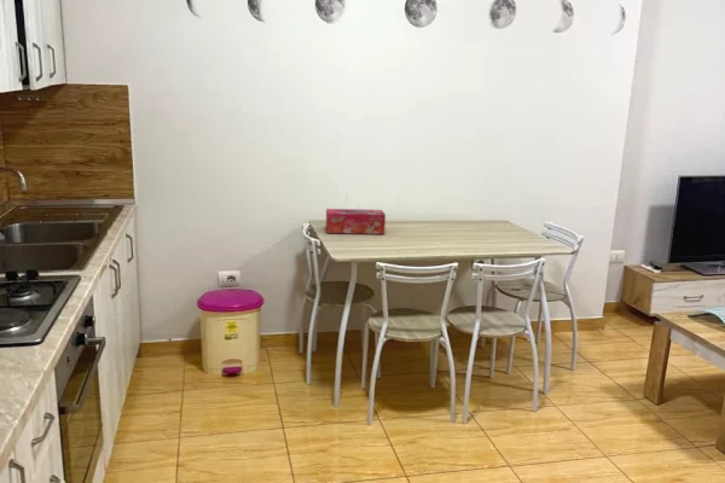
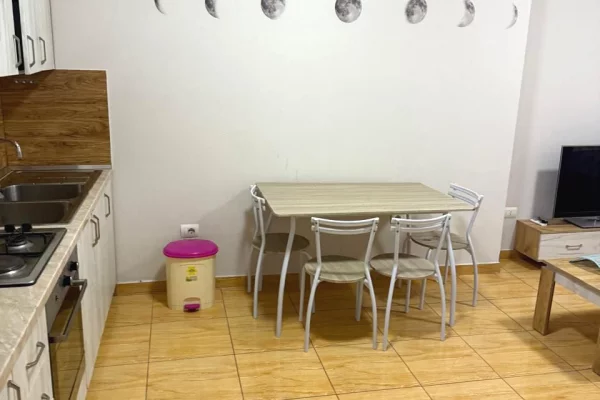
- tissue box (354, 221)
